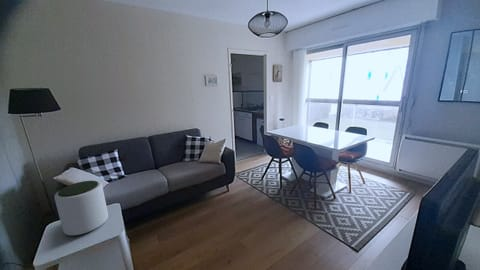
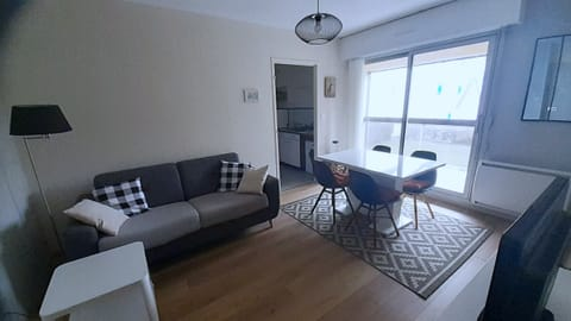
- plant pot (83, 206)
